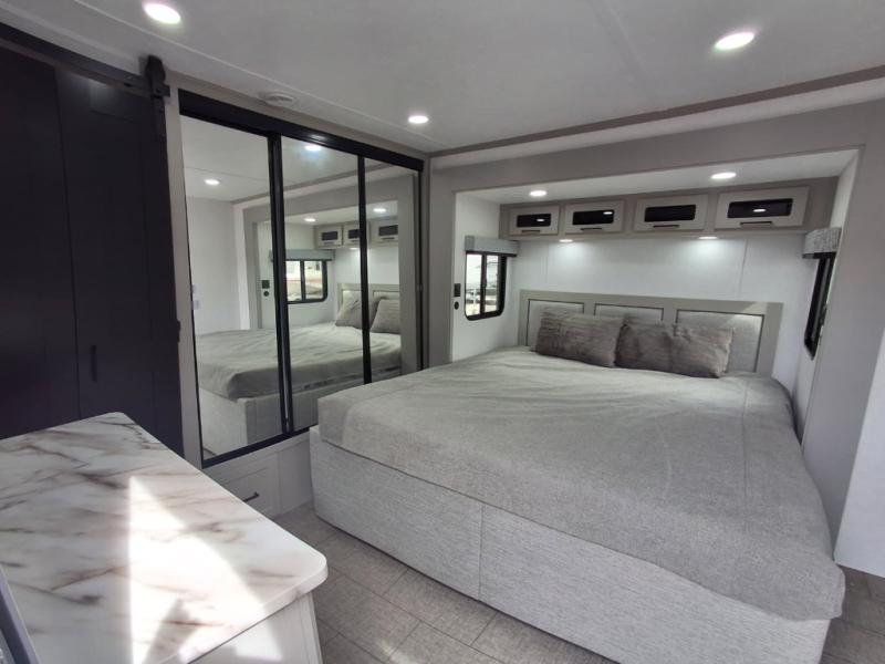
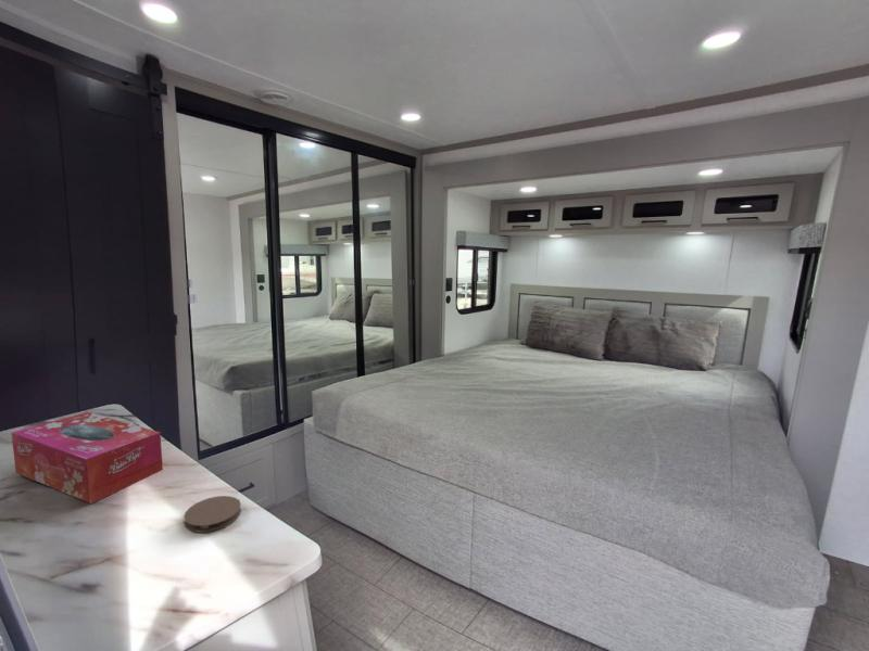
+ tissue box (88, 451)
+ coaster (213, 512)
